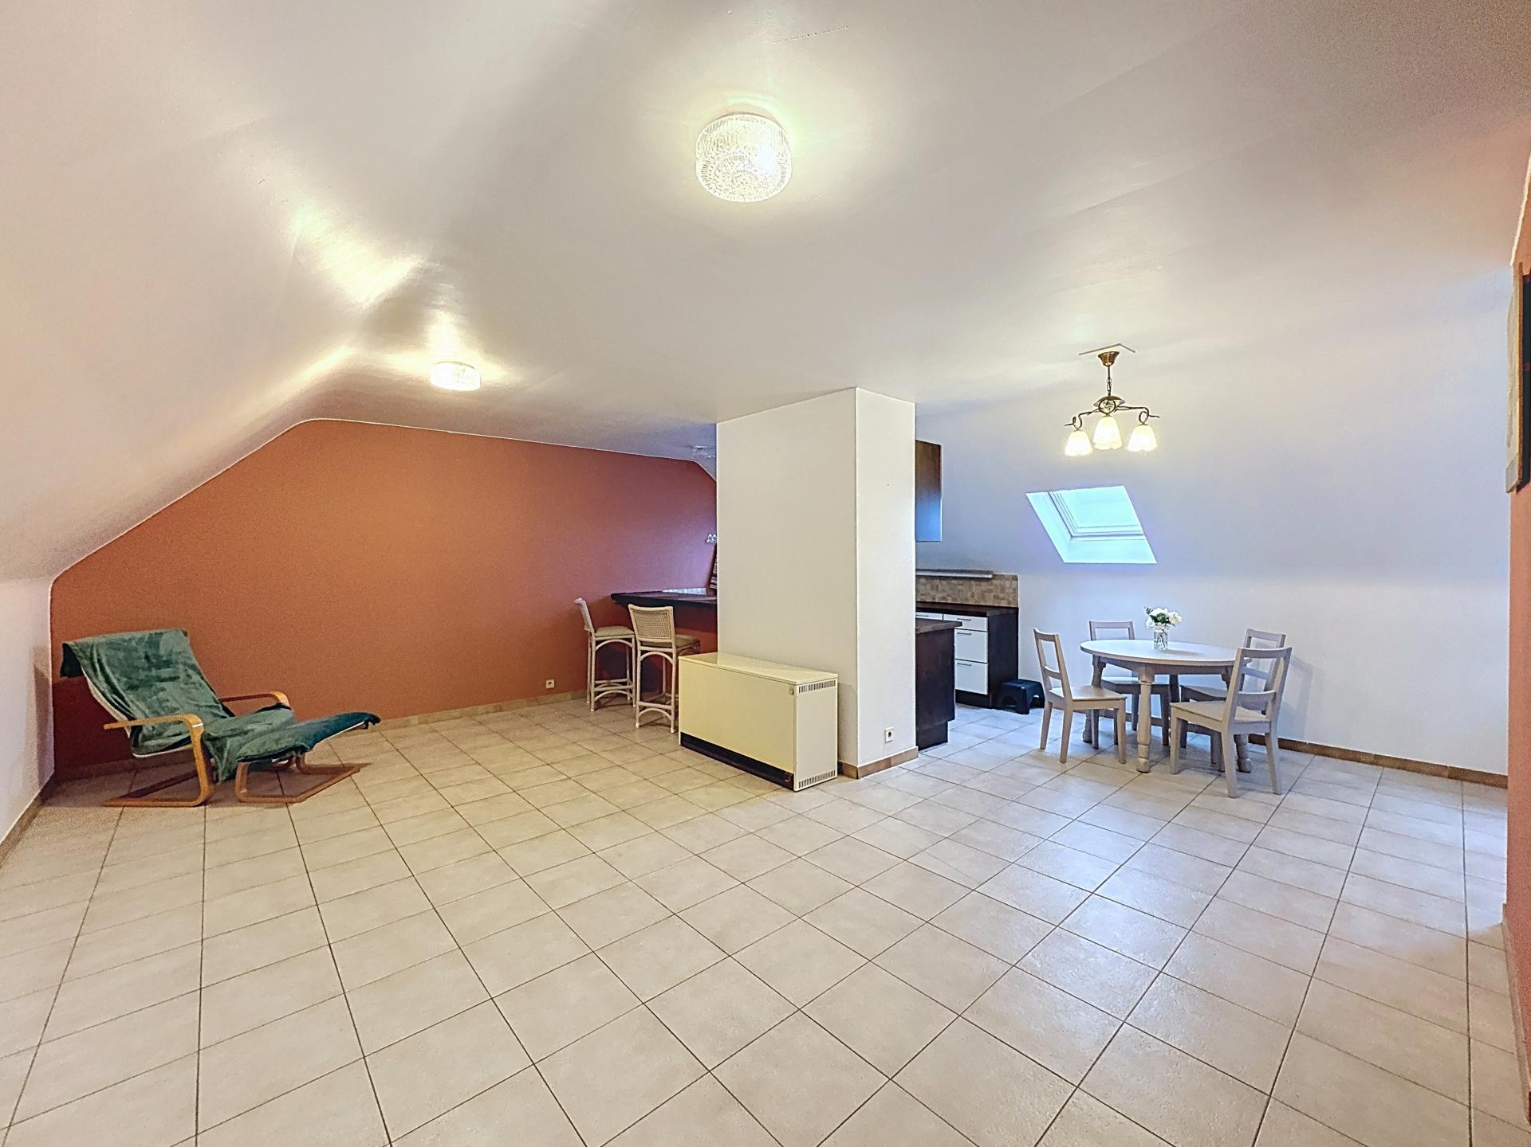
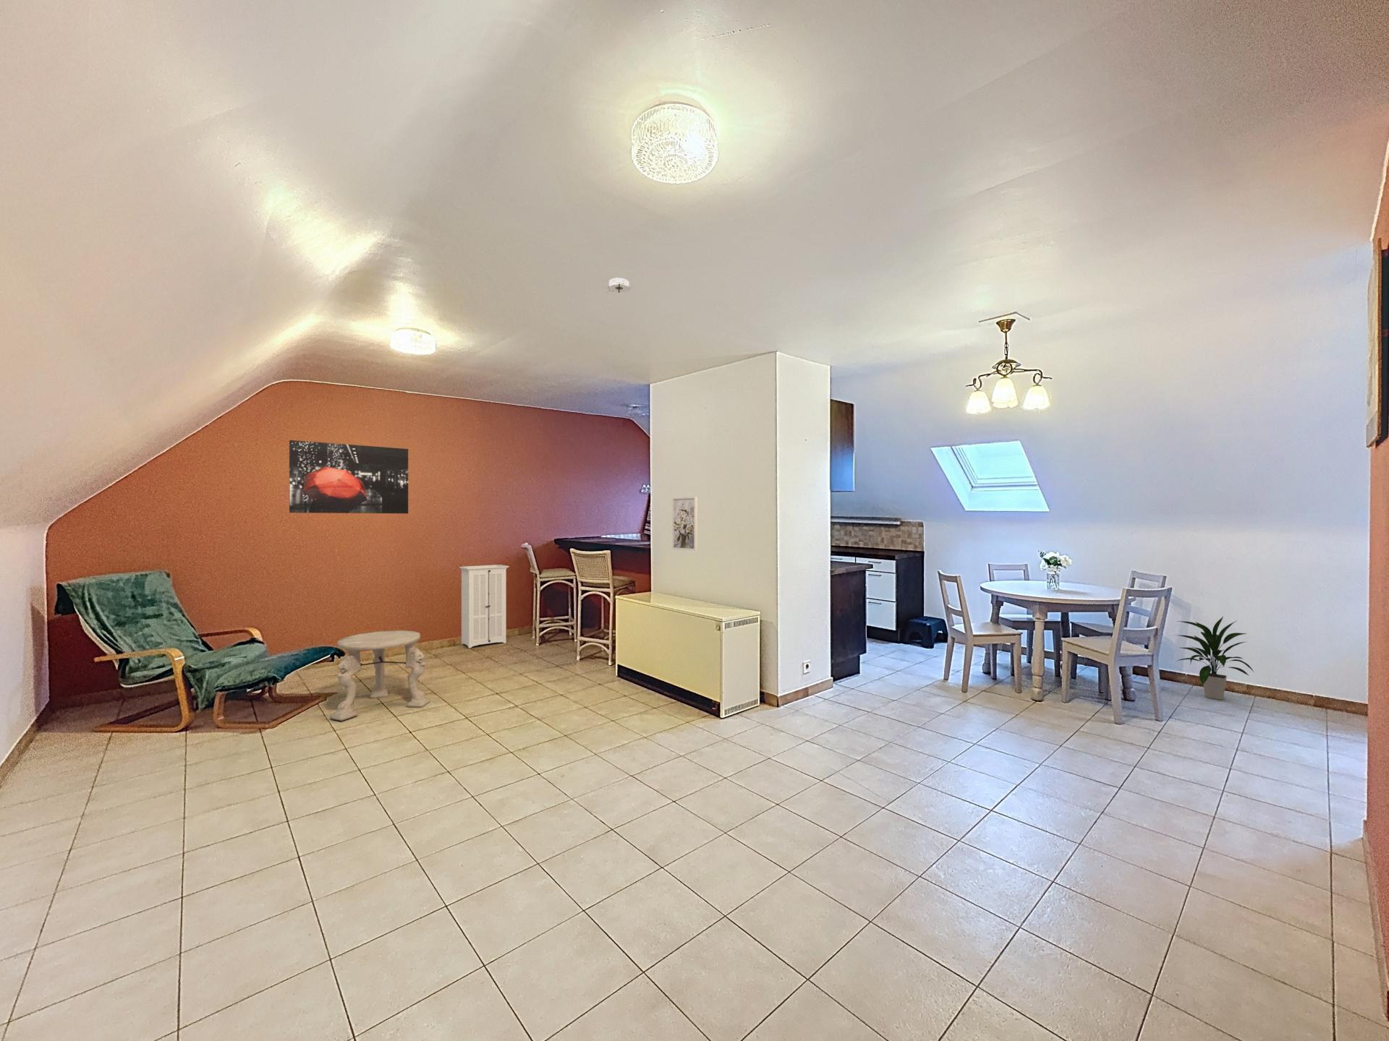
+ wall art (351, 479)
+ smoke detector (618, 284)
+ indoor plant (1212, 656)
+ side table (383, 670)
+ storage cabinet (485, 605)
+ wall art (685, 524)
